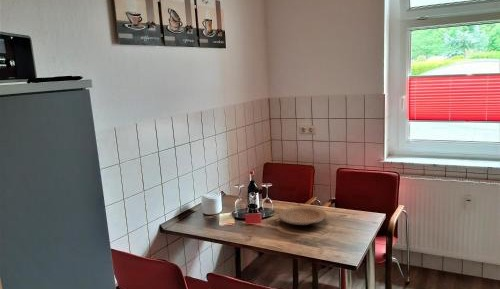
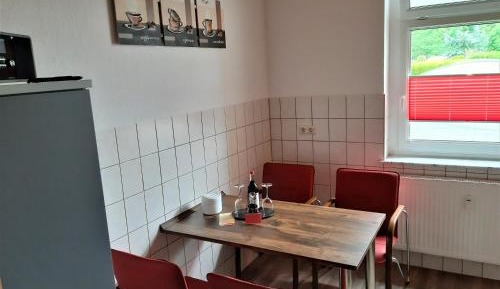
- plate (302, 217)
